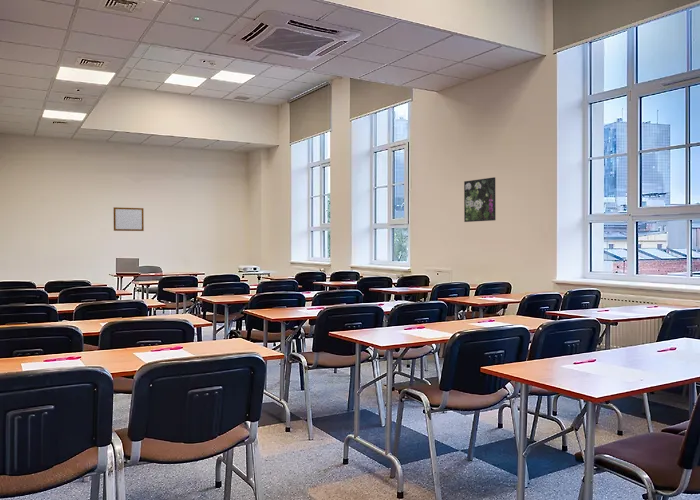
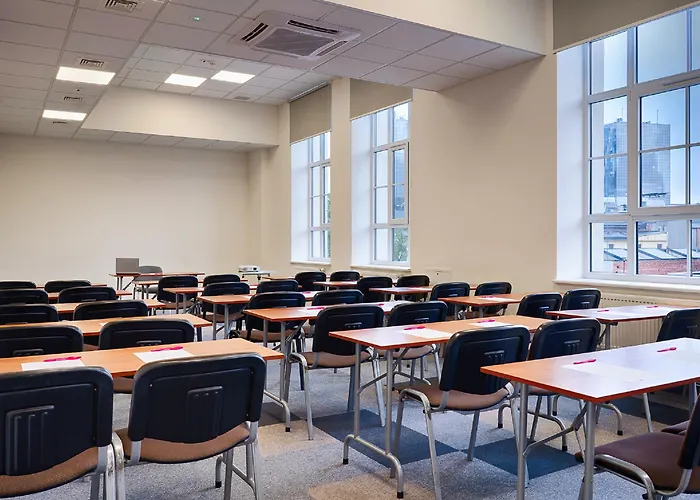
- writing board (128, 219)
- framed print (479, 200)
